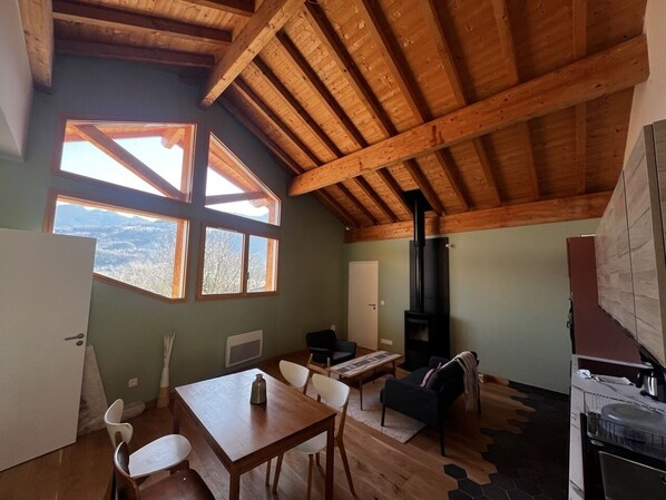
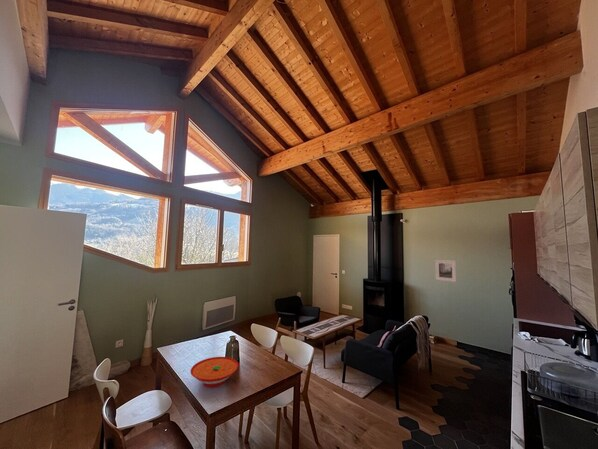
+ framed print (445, 270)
+ bowl (214, 373)
